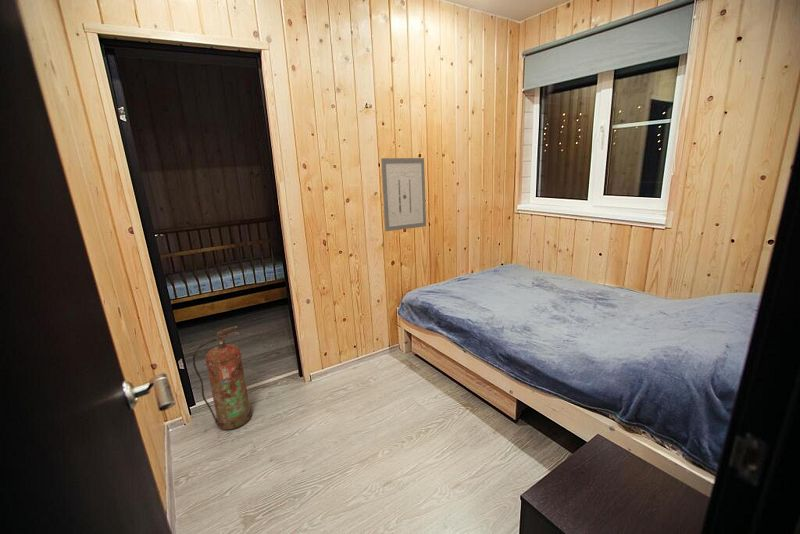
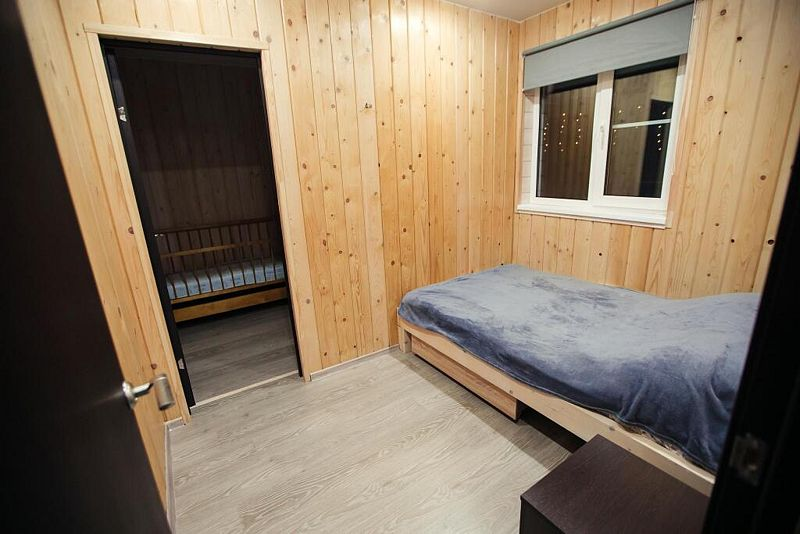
- fire extinguisher (222, 377)
- wall art (404, 194)
